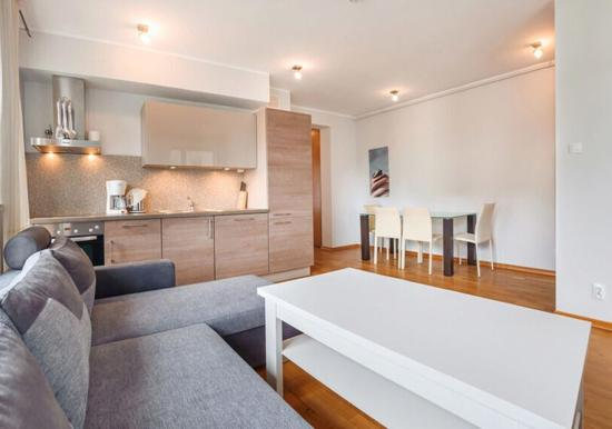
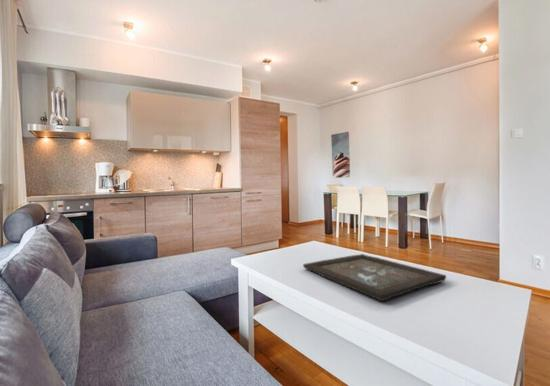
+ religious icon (369, 271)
